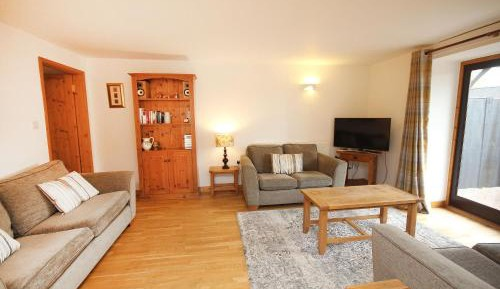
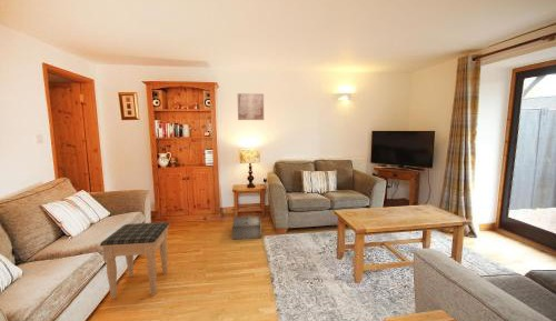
+ wall art (250, 107)
+ speaker (247, 227)
+ footstool (138, 254)
